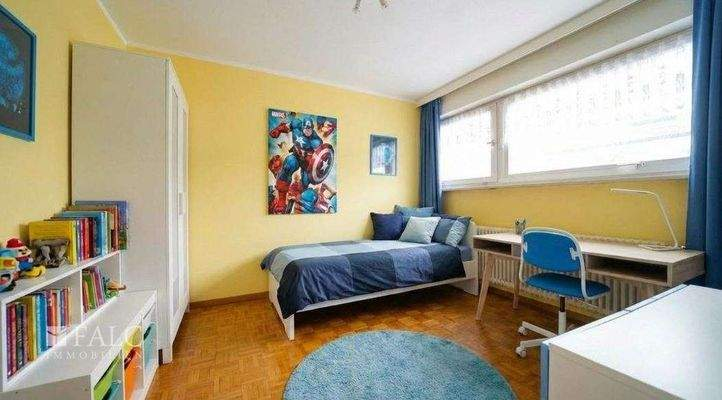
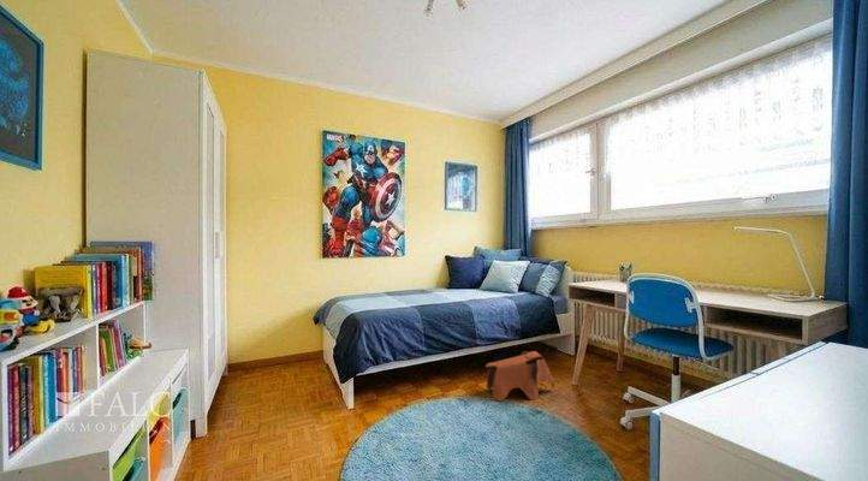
+ toy elephant (519, 373)
